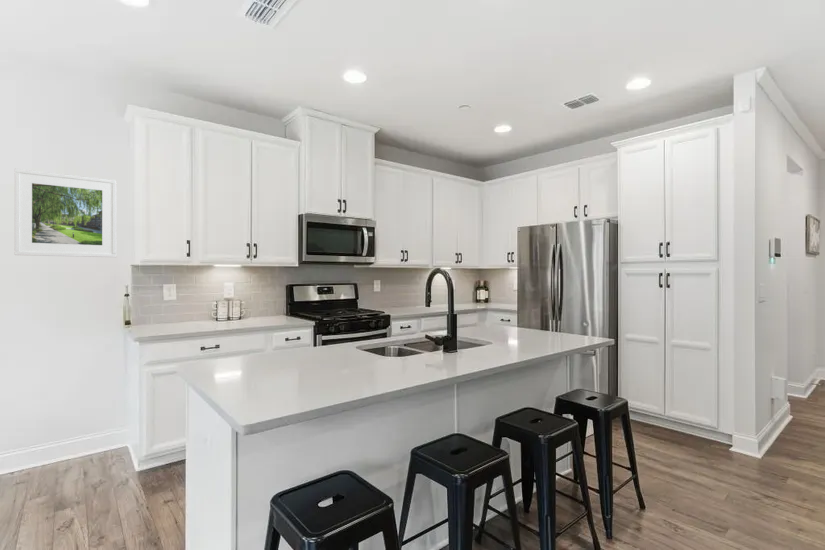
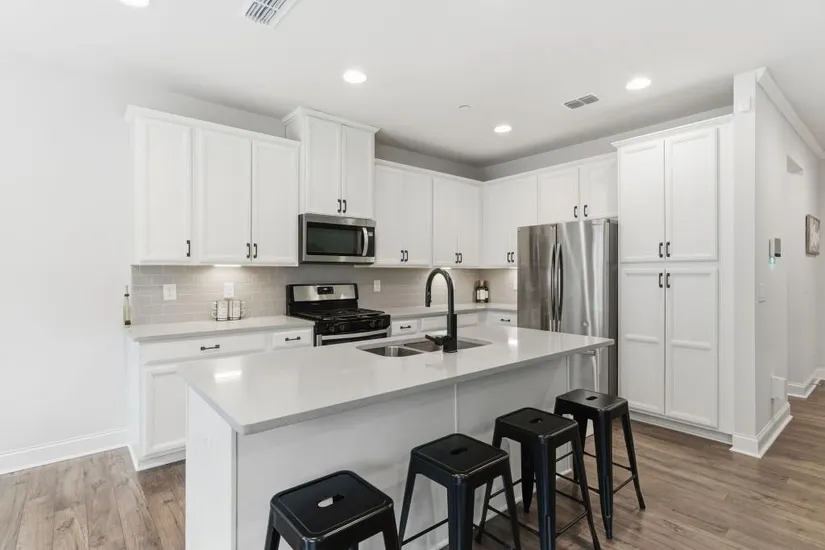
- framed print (68, 215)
